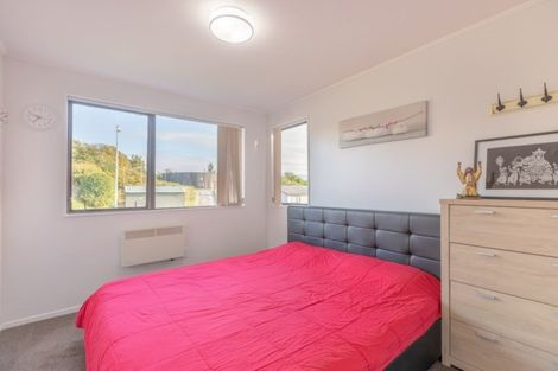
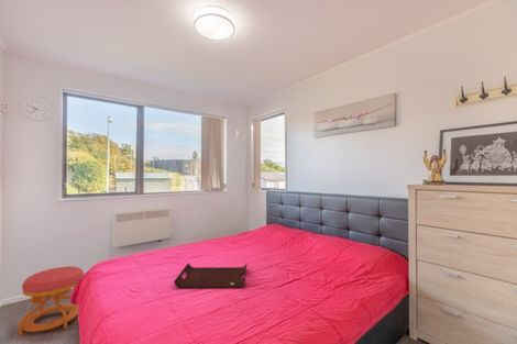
+ serving tray (213, 274)
+ stool (51, 297)
